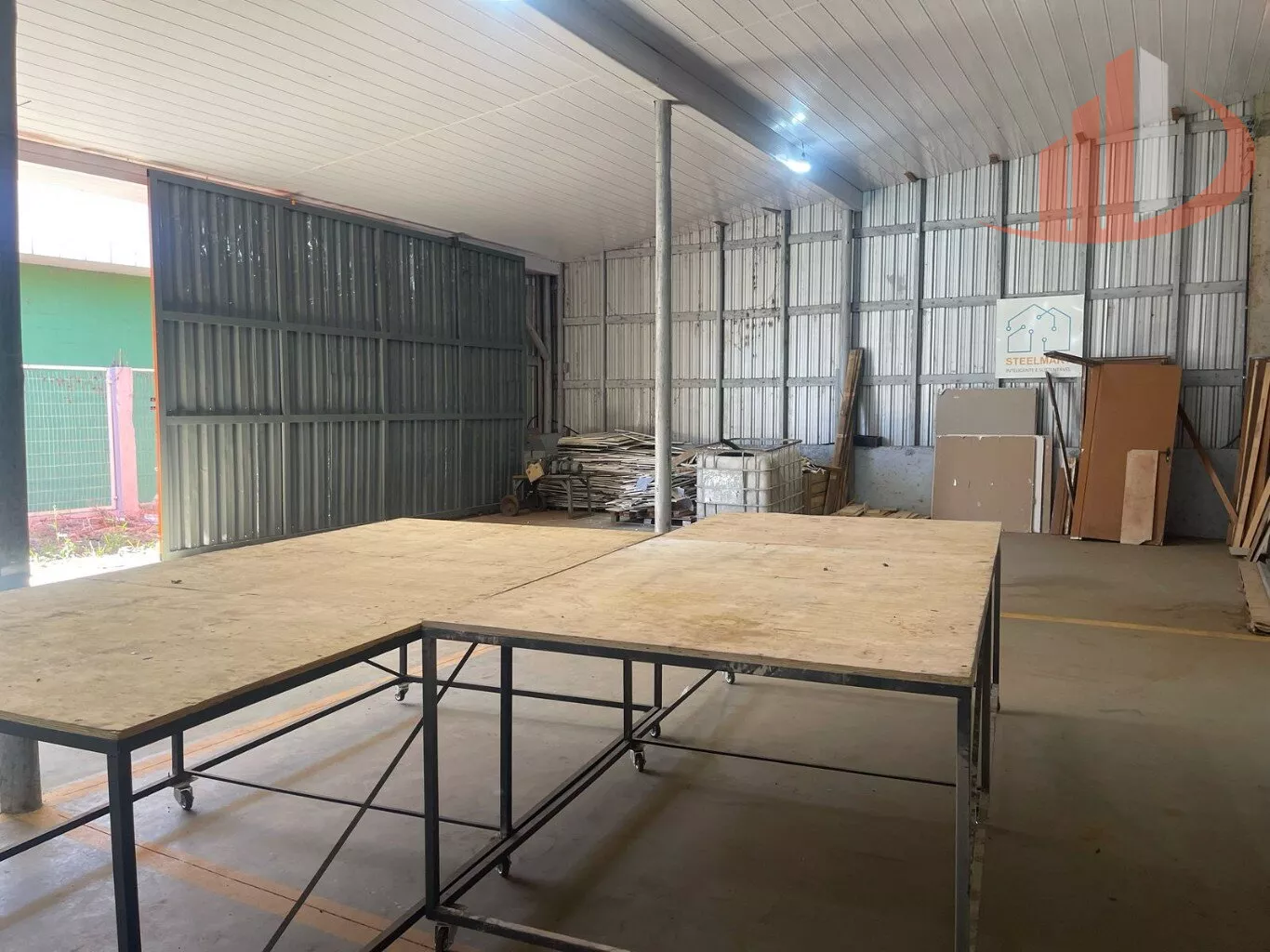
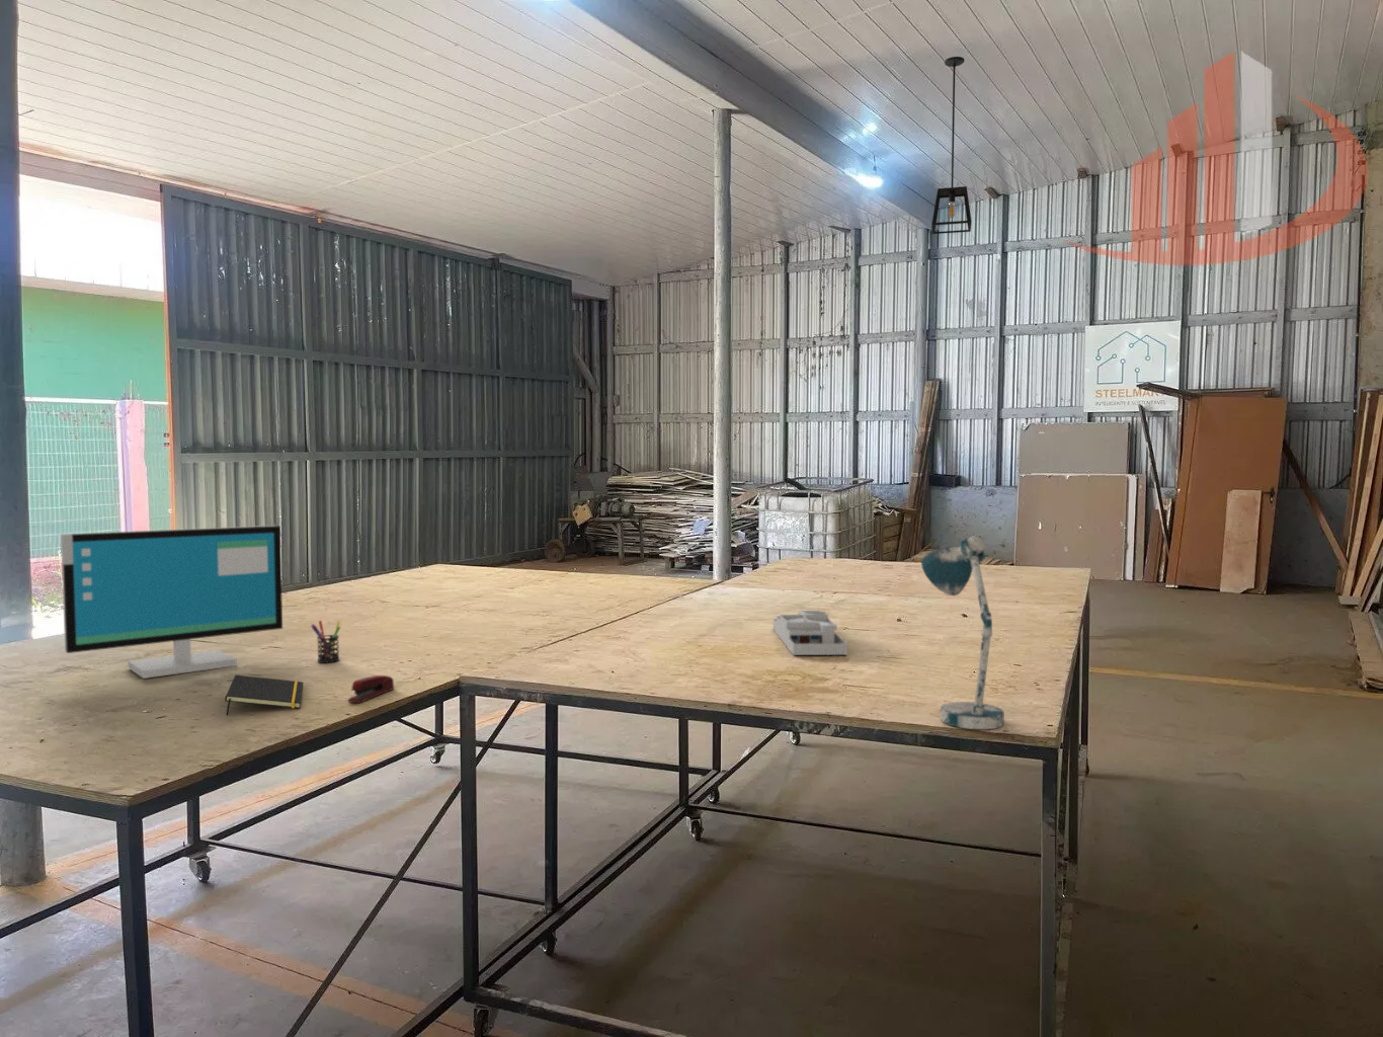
+ desk organizer (807, 626)
+ light fixture (953, 145)
+ notepad (267, 691)
+ computer monitor (180, 598)
+ stapler (371, 684)
+ desk lamp (981, 632)
+ pen holder (329, 640)
